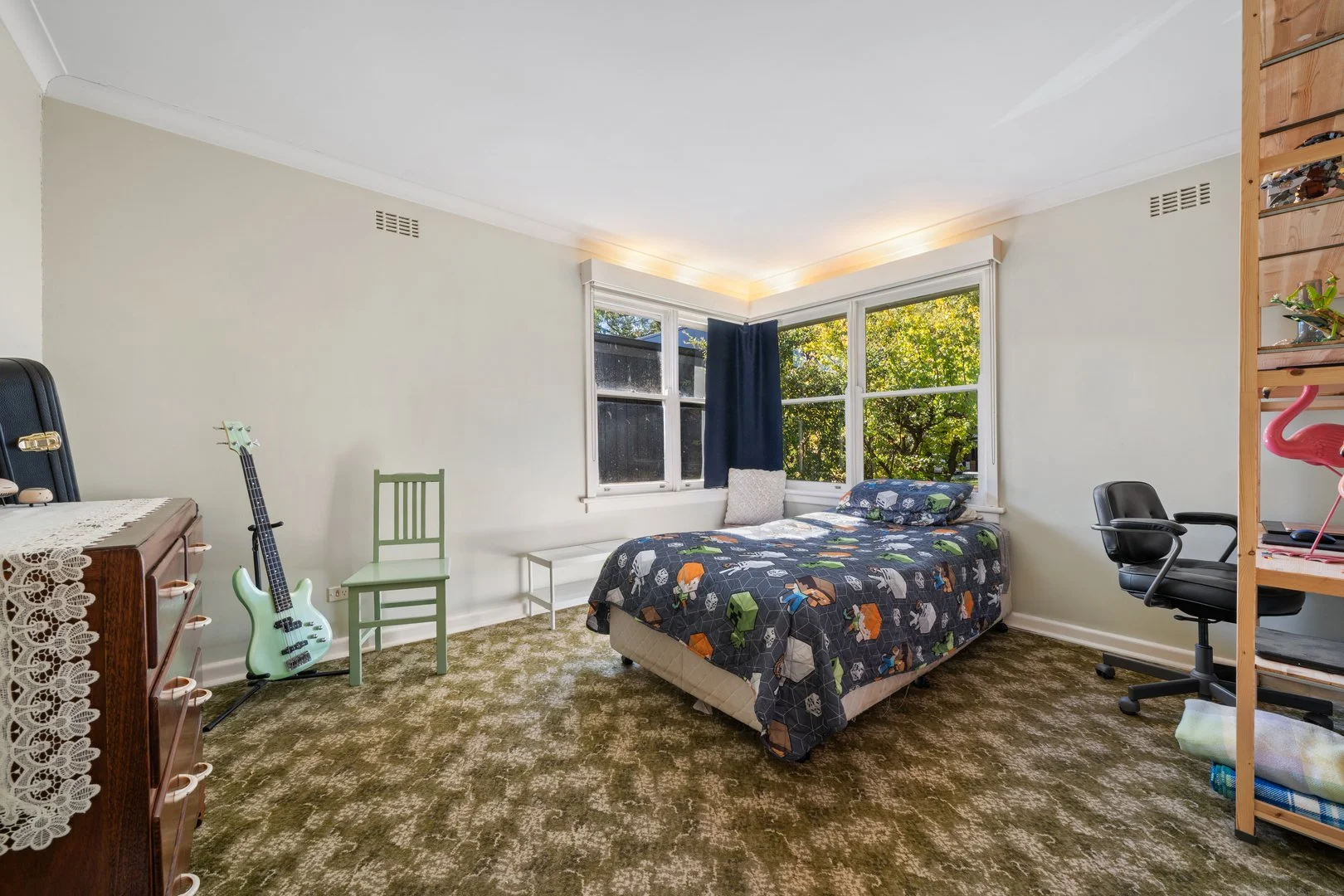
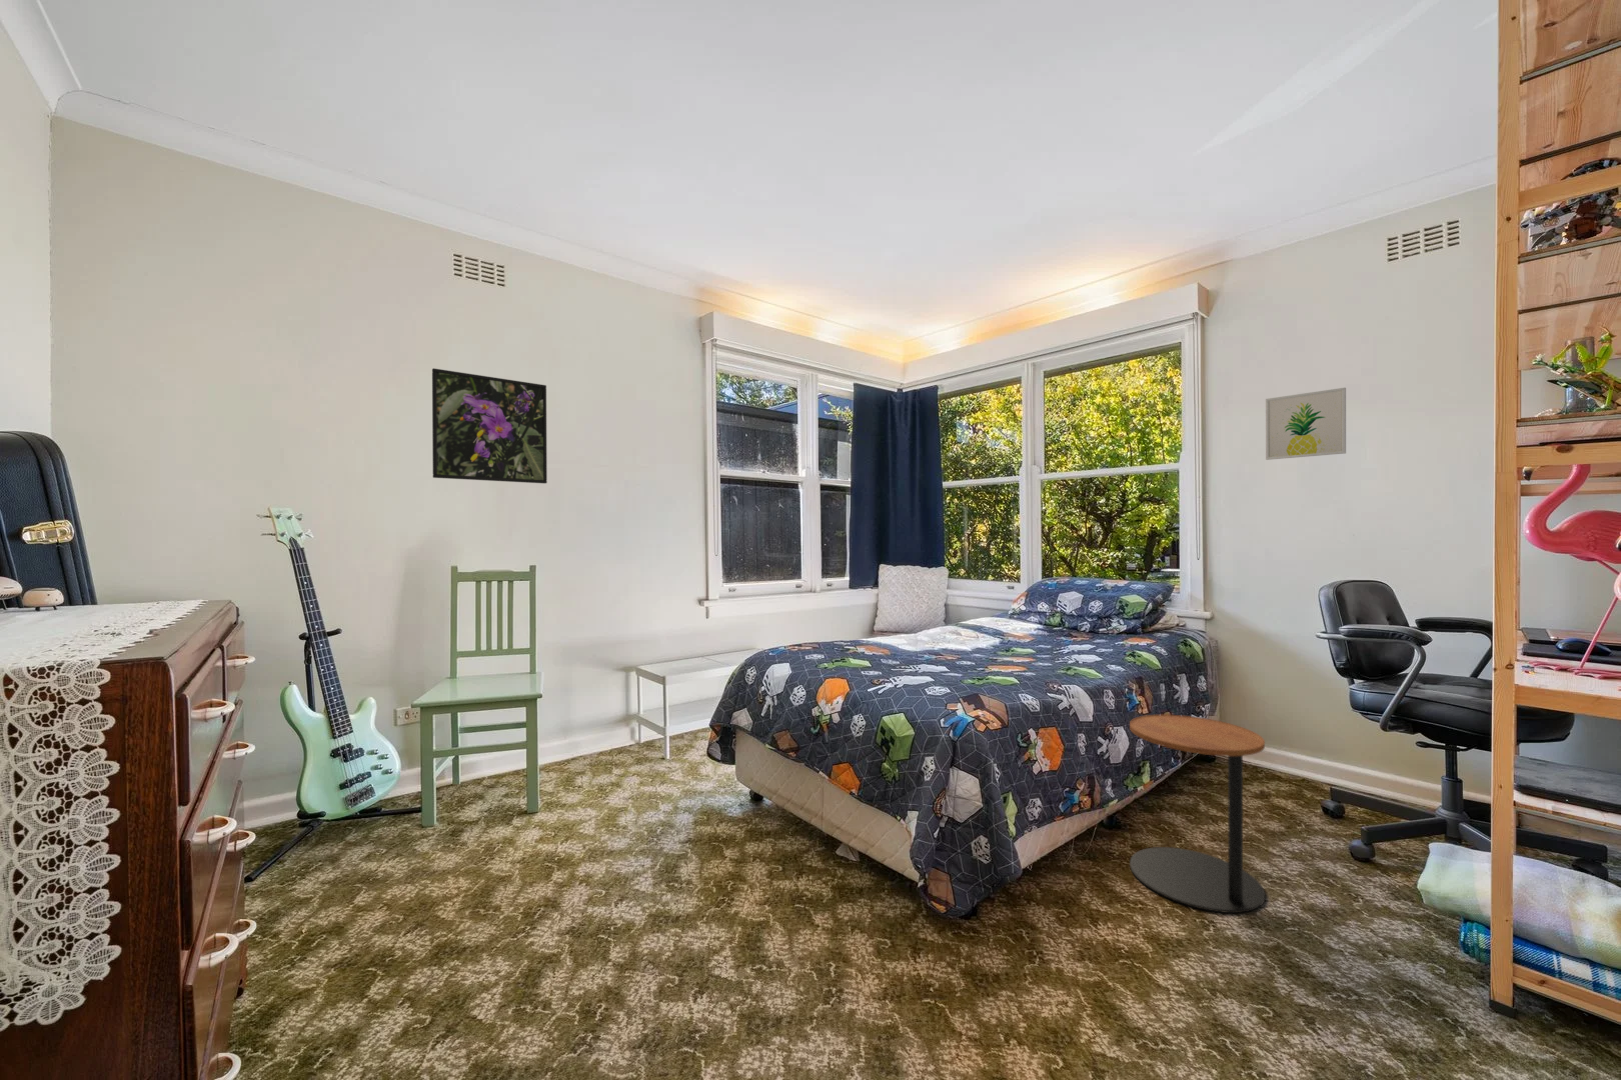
+ wall art (1304, 425)
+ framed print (492, 429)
+ side table (1229, 804)
